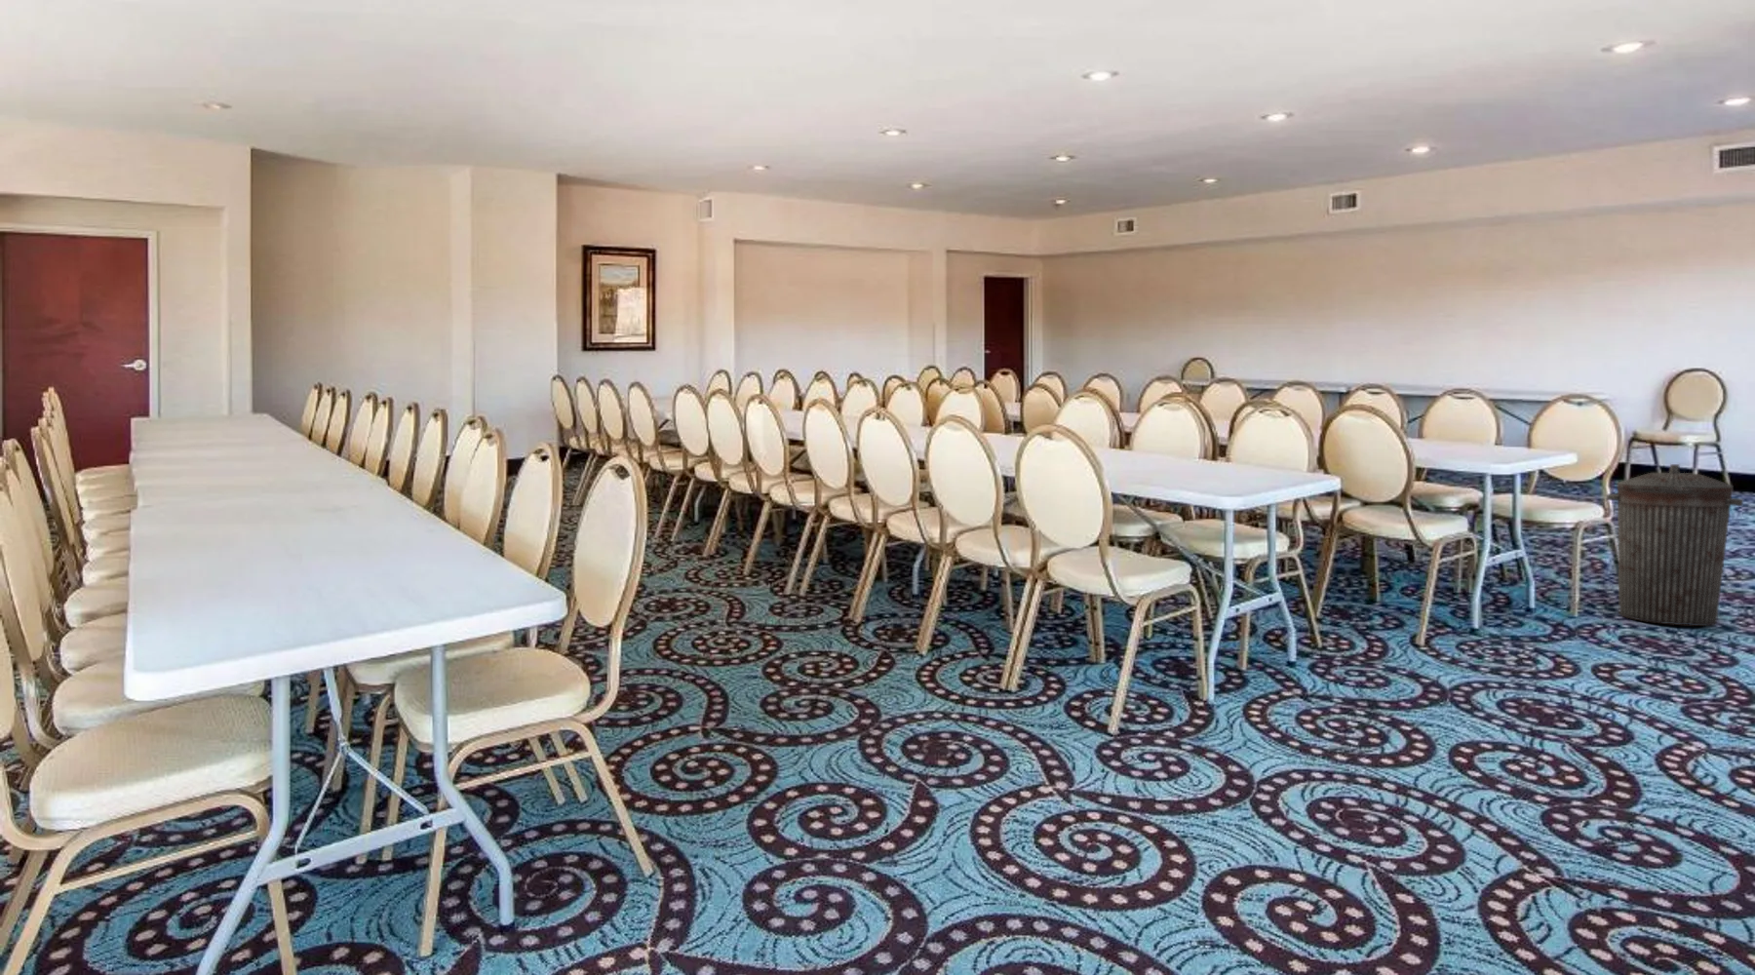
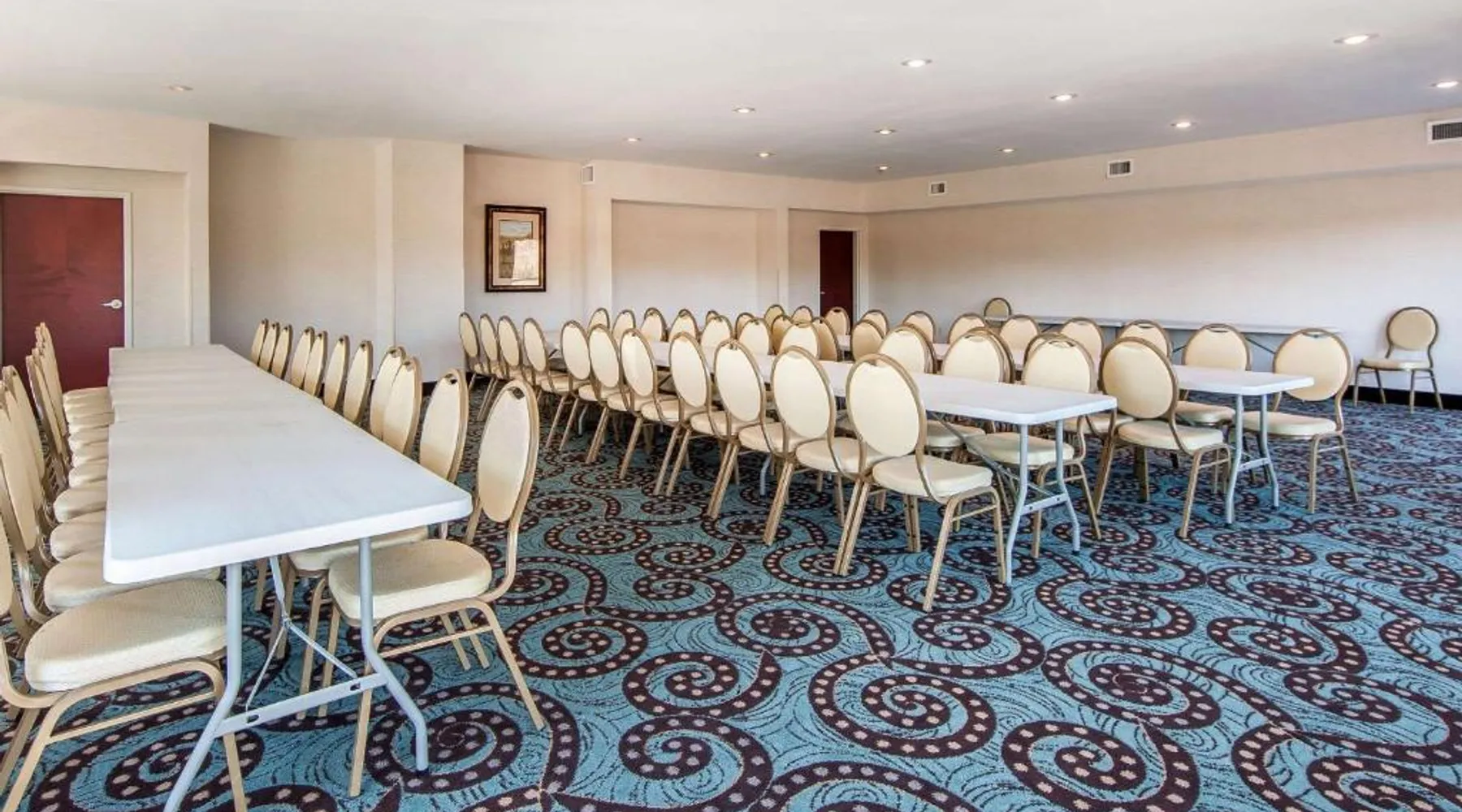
- trash can (1670, 542)
